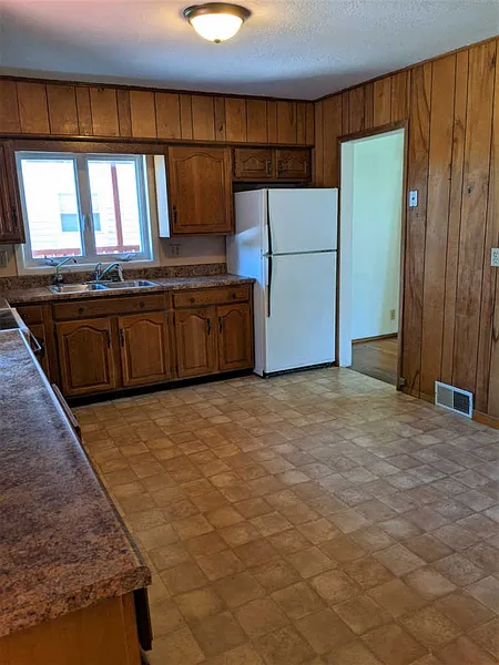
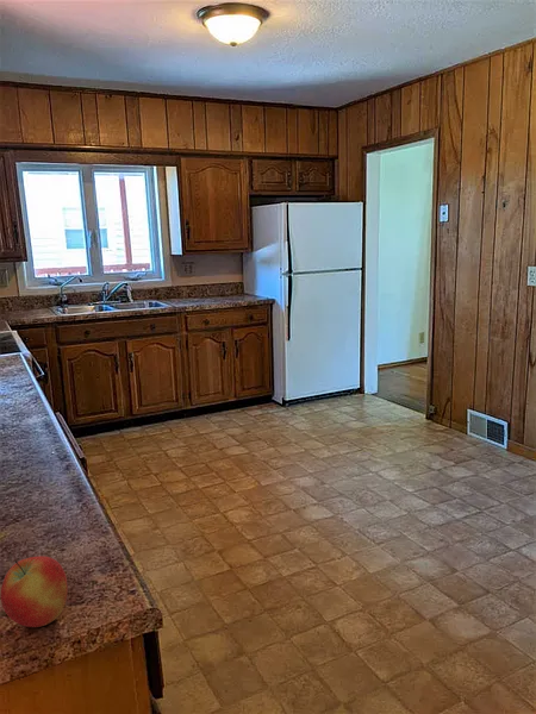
+ apple (33, 587)
